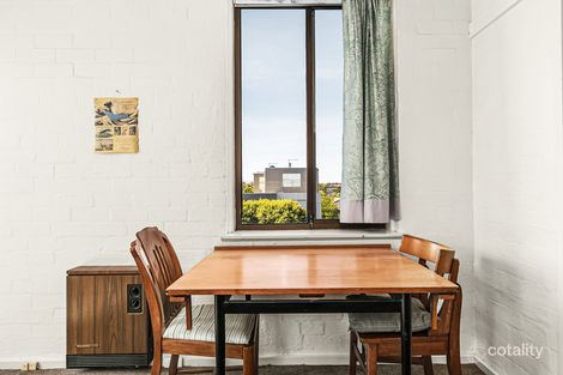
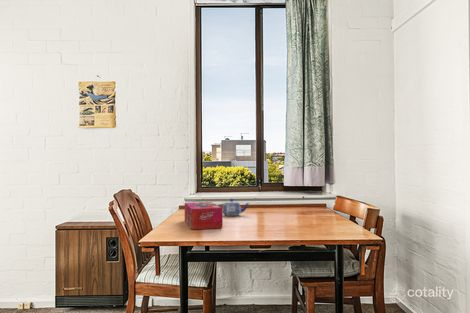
+ teapot (233, 207)
+ tissue box (202, 214)
